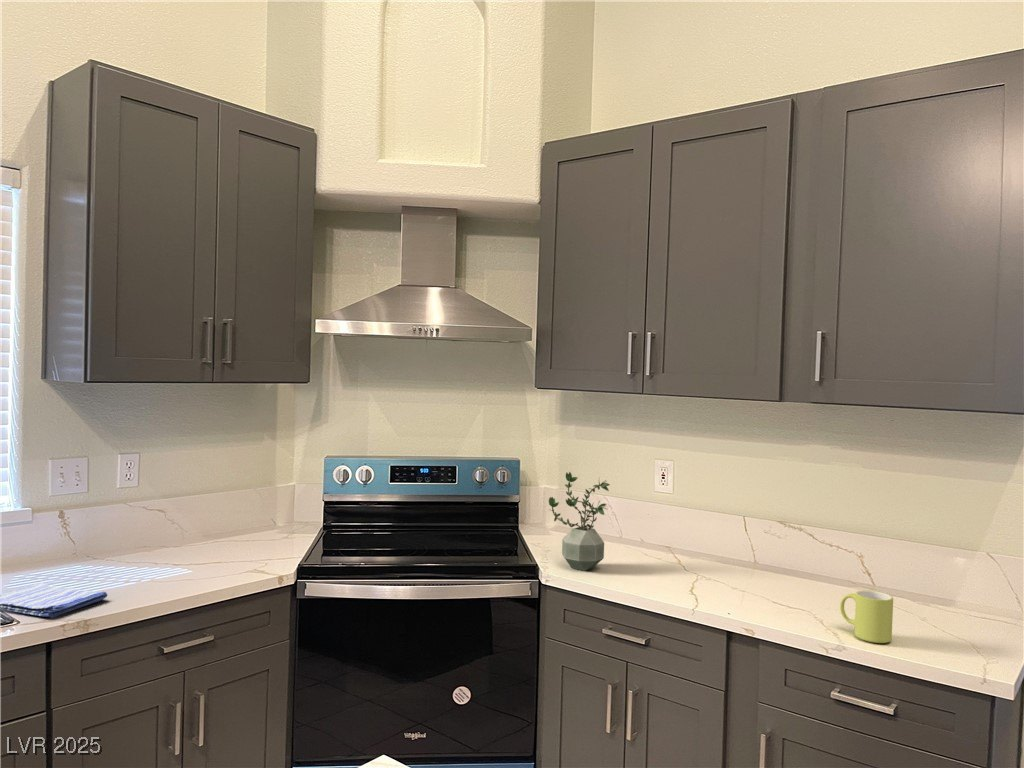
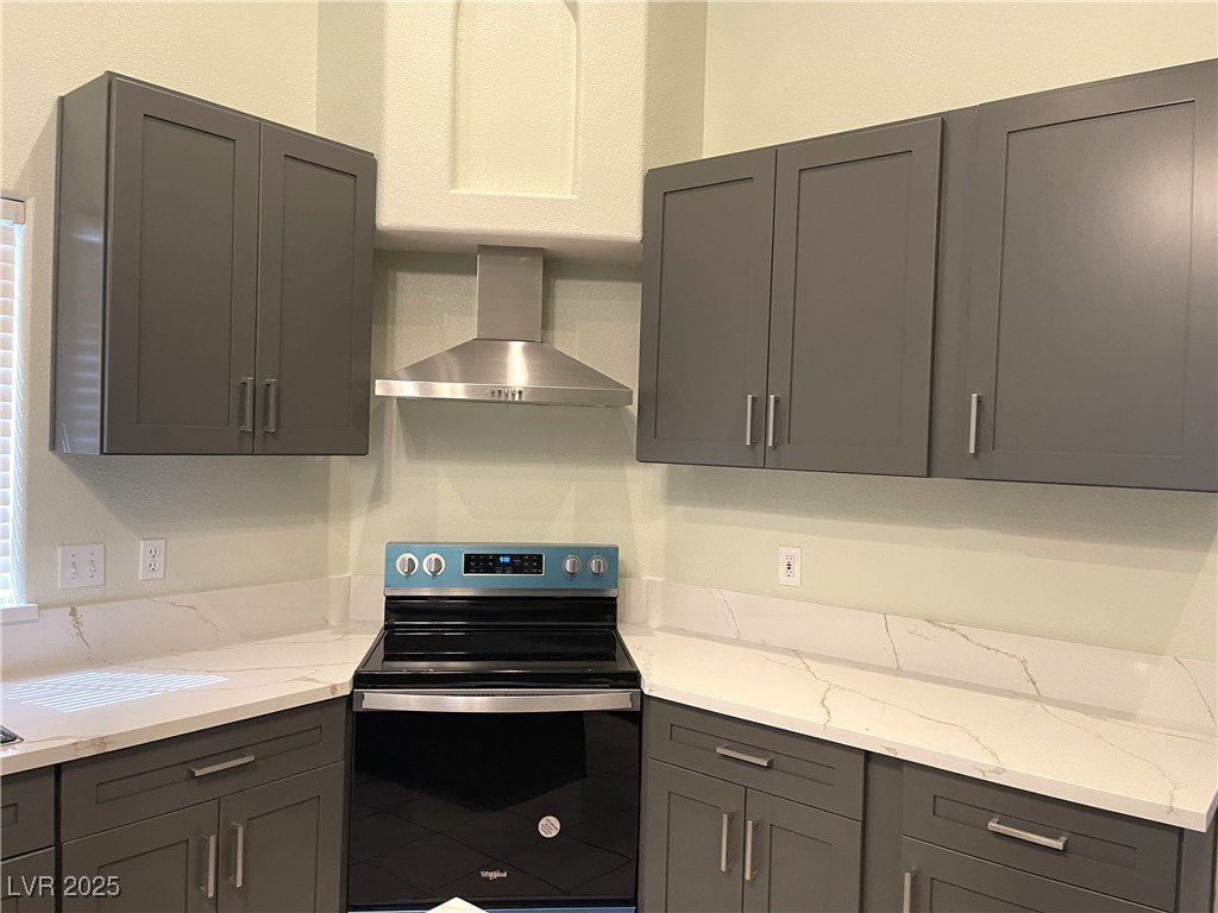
- dish towel (44, 597)
- potted plant (580, 520)
- mug (865, 614)
